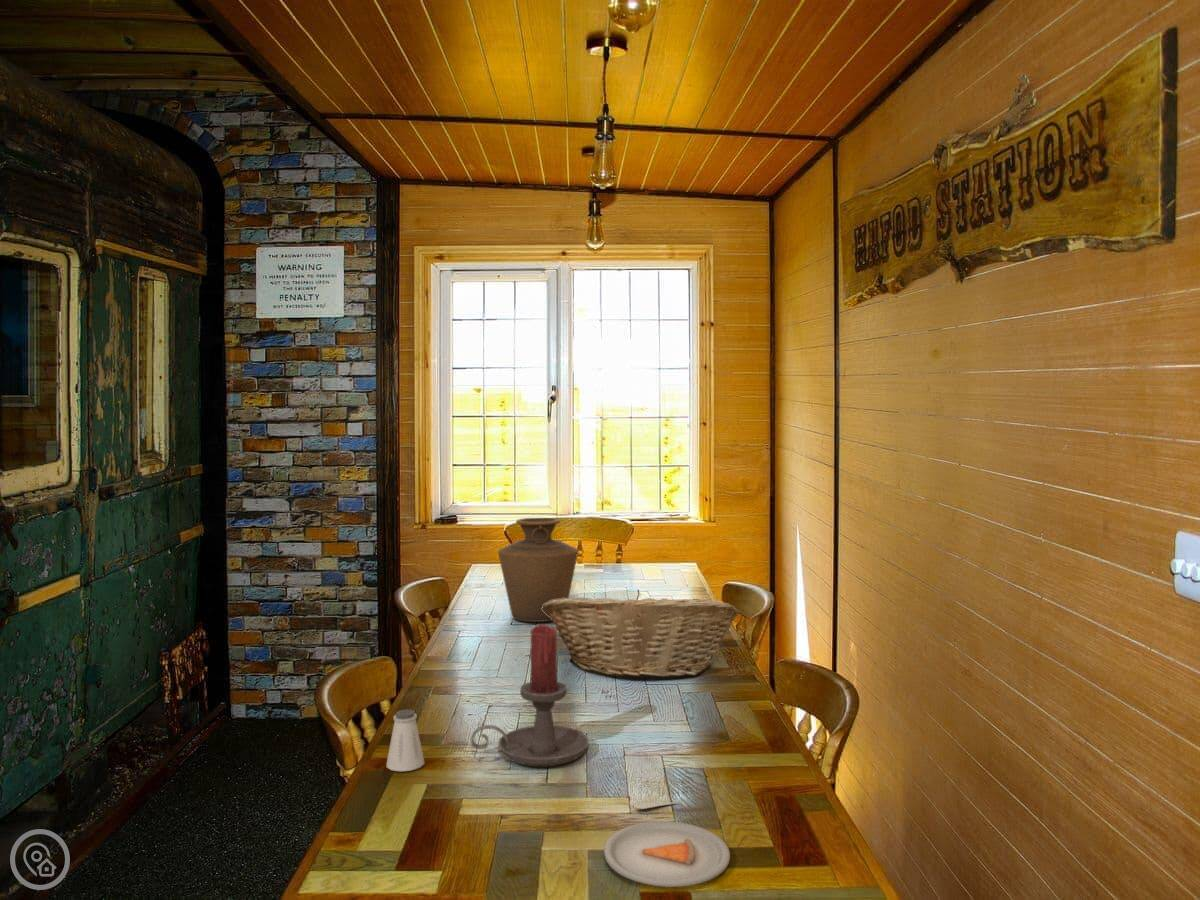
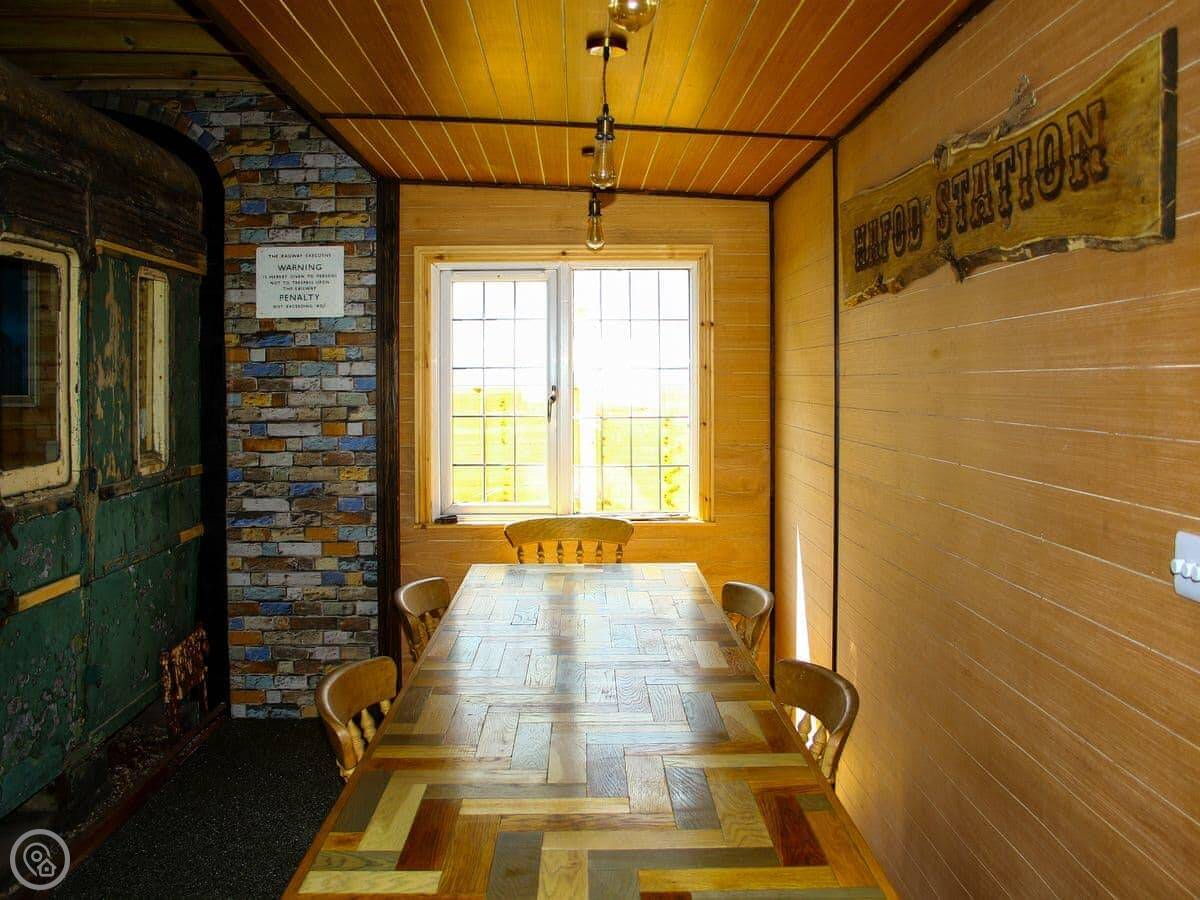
- fruit basket (639, 625)
- saltshaker (405, 738)
- vase (538, 568)
- candle holder (530, 690)
- dinner plate (666, 839)
